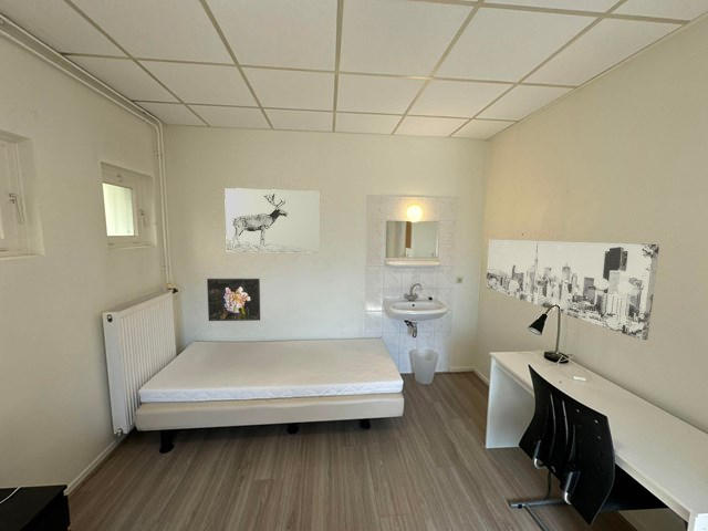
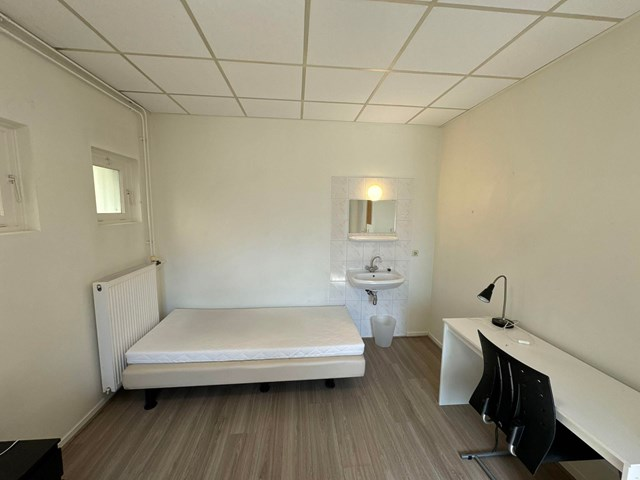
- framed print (233, 299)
- wall art (273, 221)
- wall art (543, 273)
